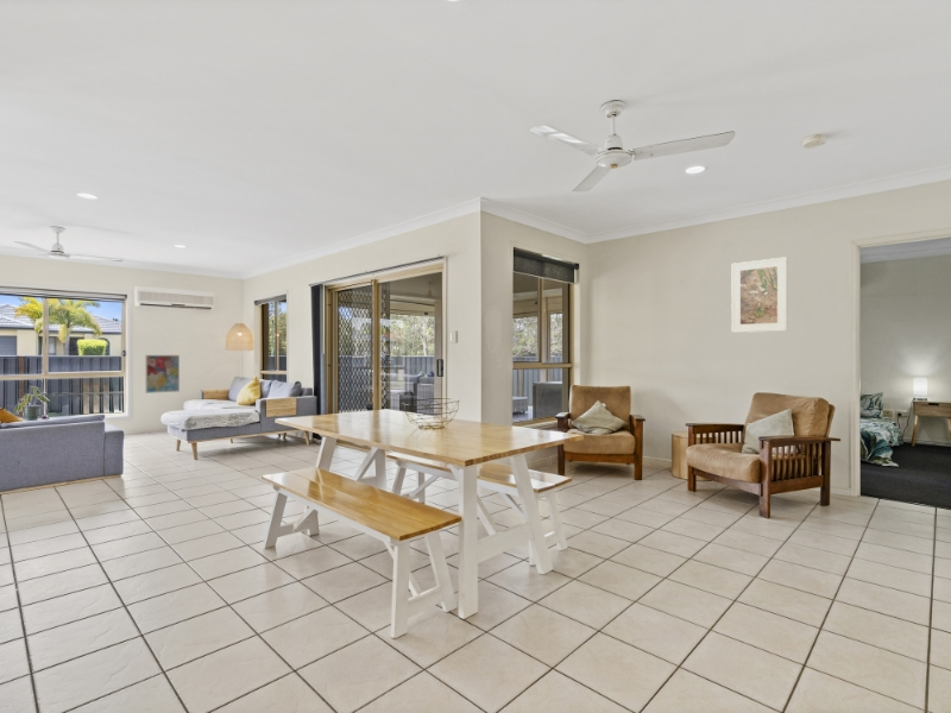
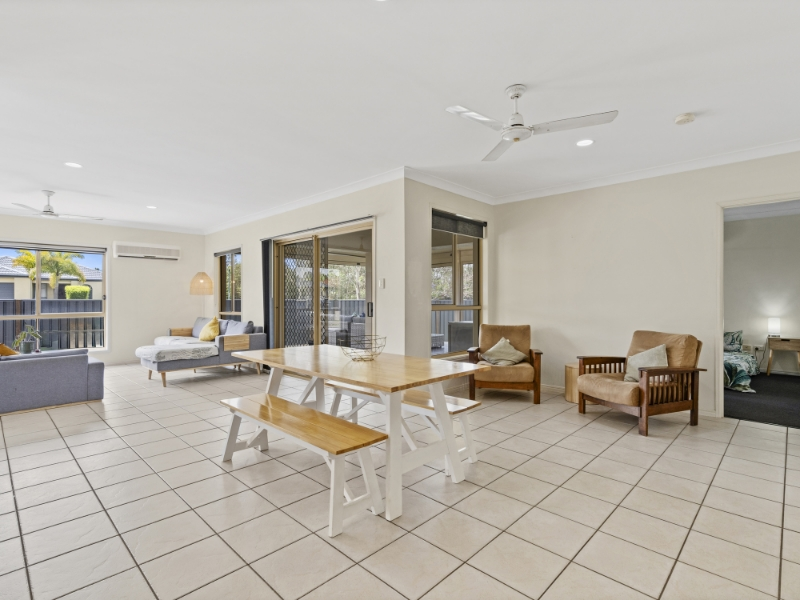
- wall art (162, 373)
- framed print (758, 296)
